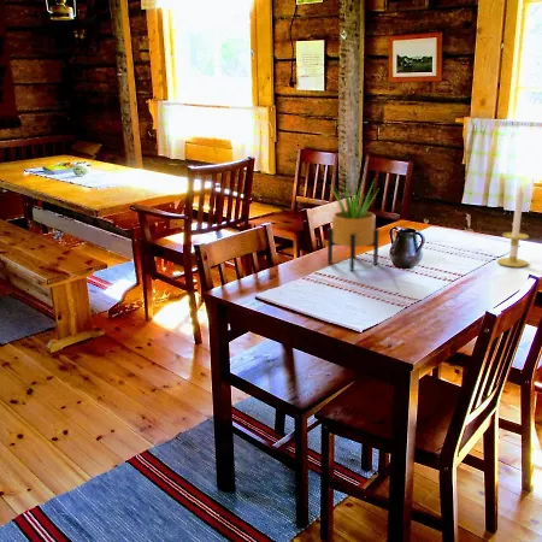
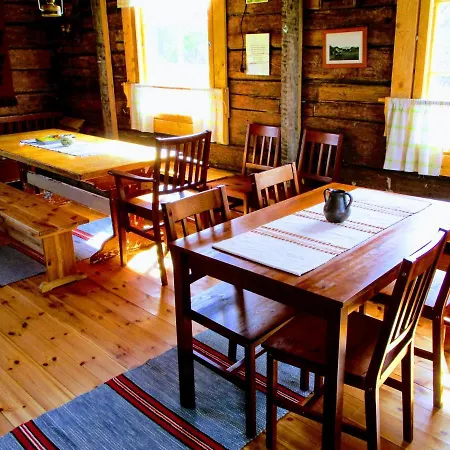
- potted plant (353, 222)
- candle (516, 224)
